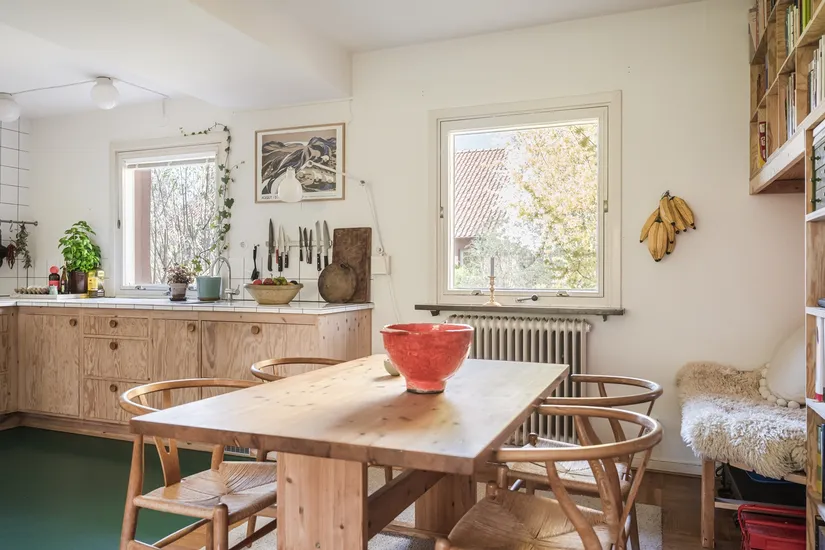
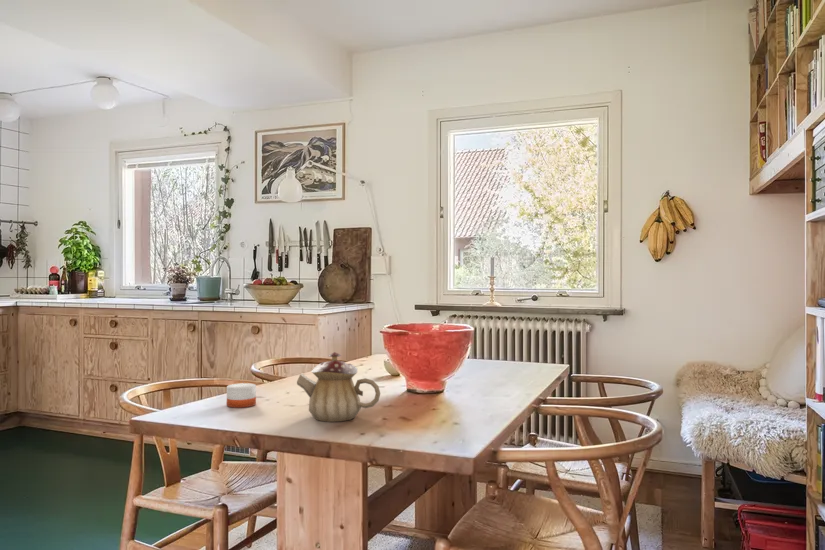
+ candle (241, 385)
+ teapot (338, 384)
